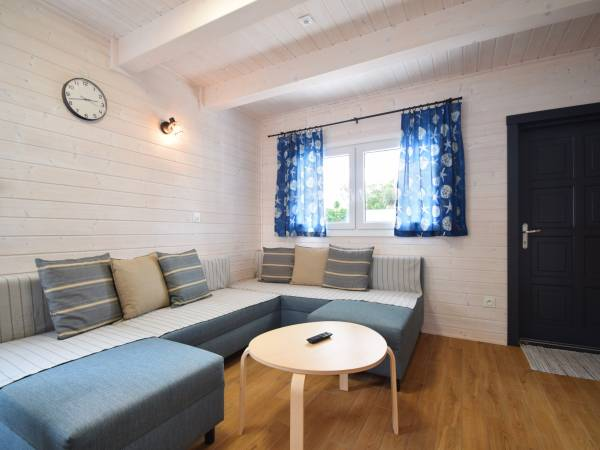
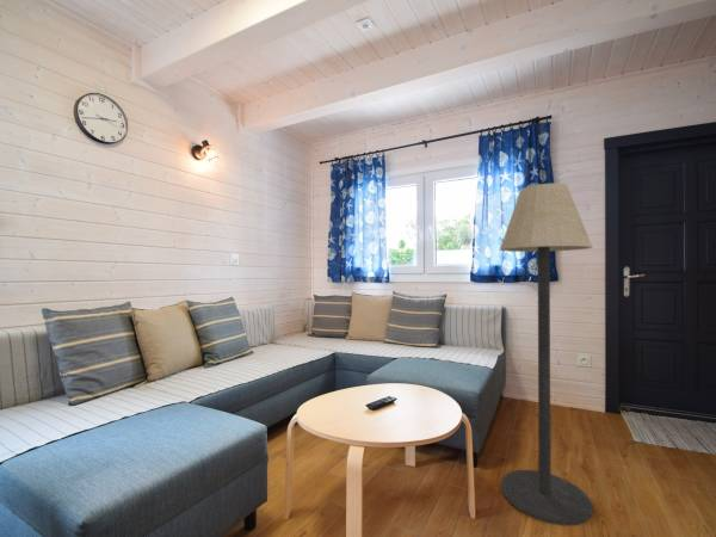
+ floor lamp (543, 341)
